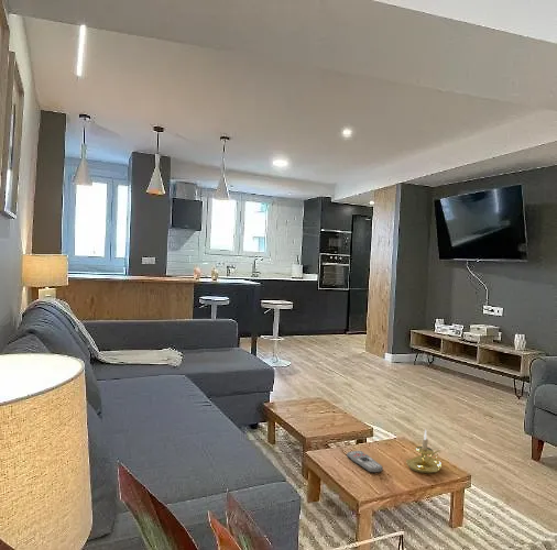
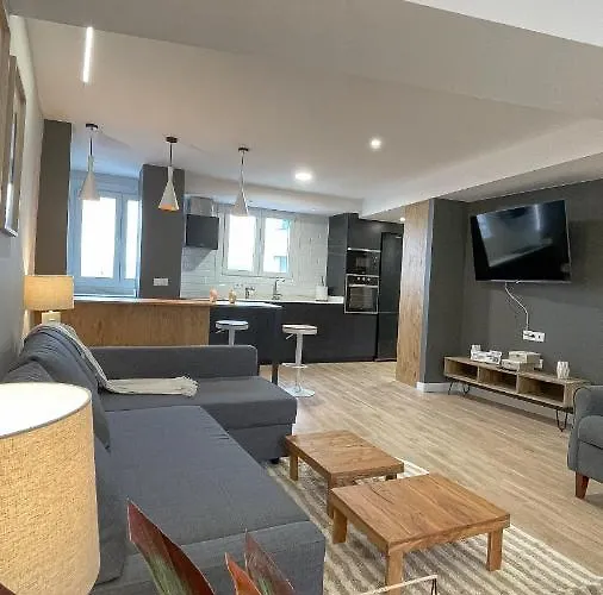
- candle holder (426, 447)
- remote control (364, 461)
